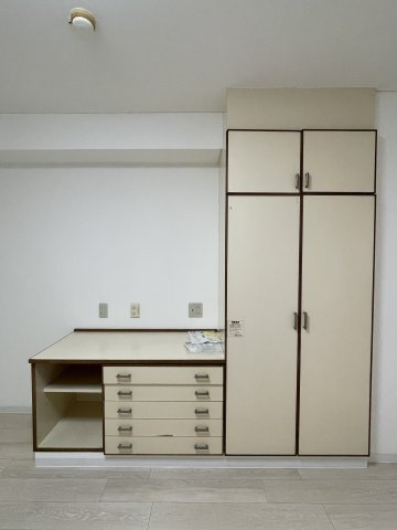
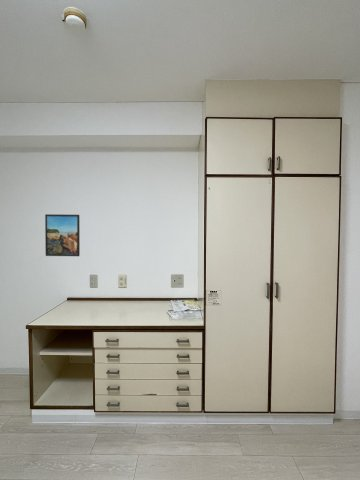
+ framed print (62, 235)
